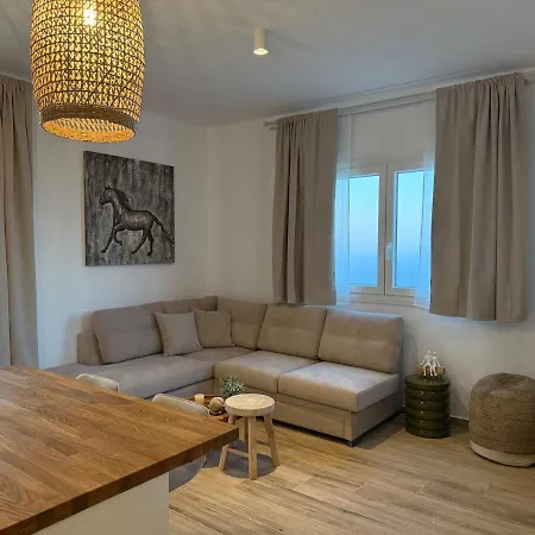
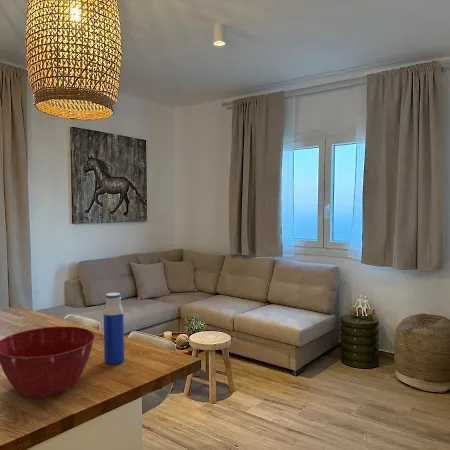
+ mixing bowl (47, 363)
+ water bottle (113, 327)
